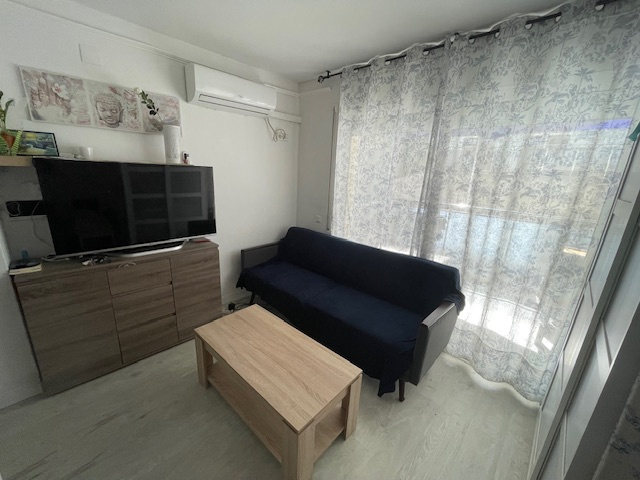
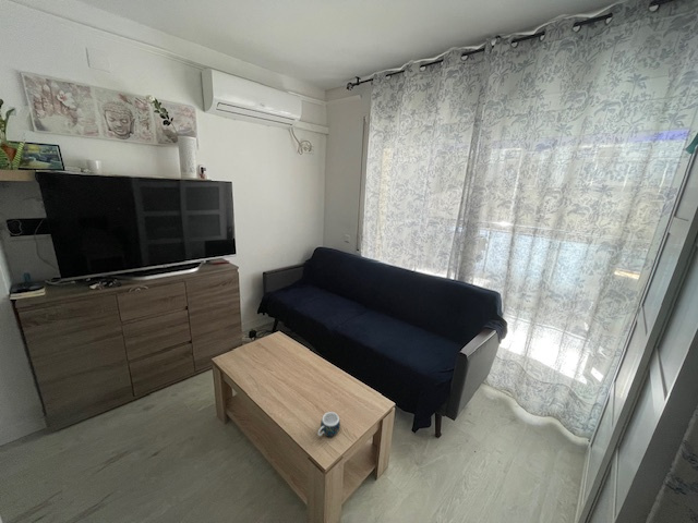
+ mug (327, 426)
